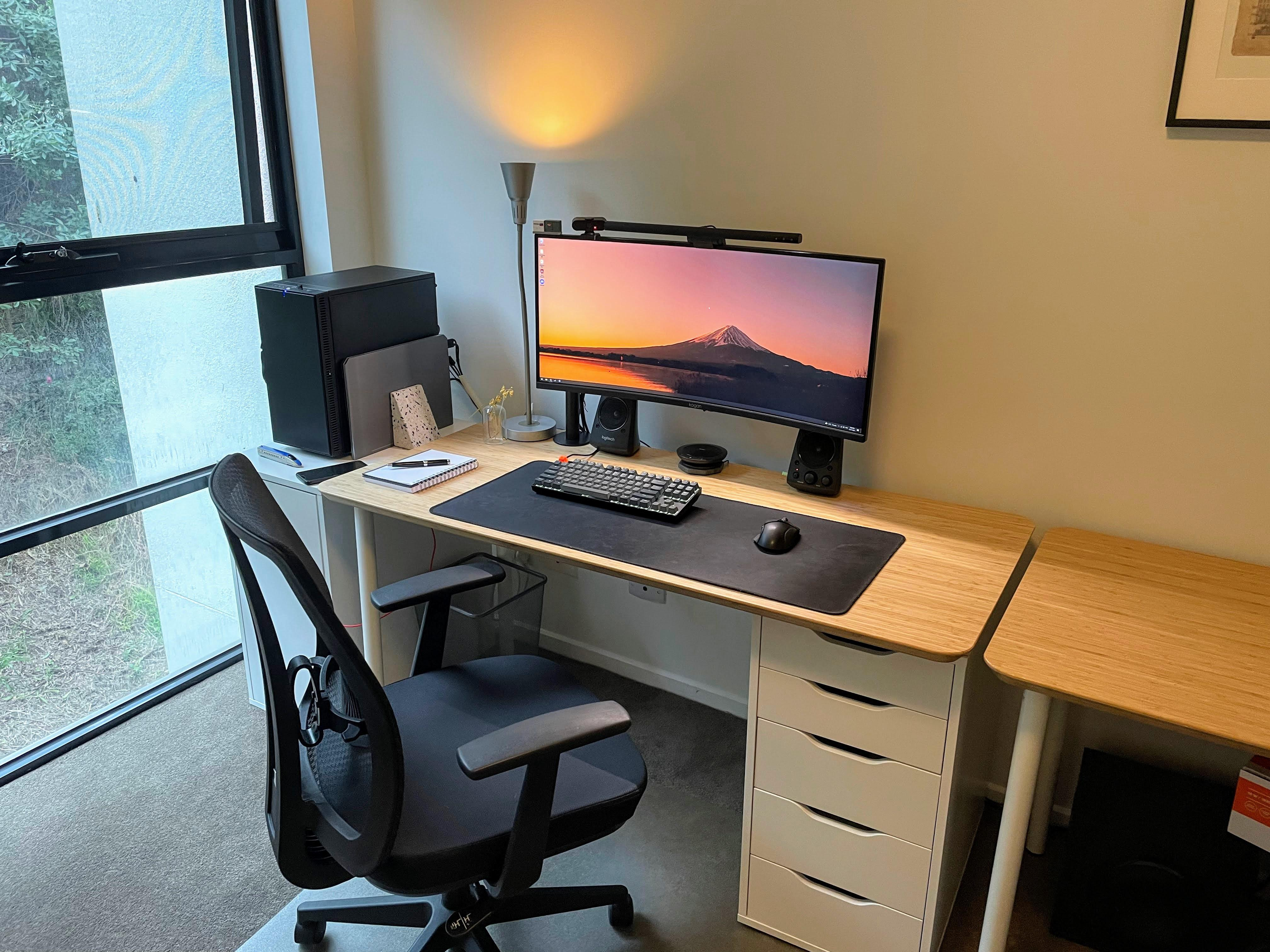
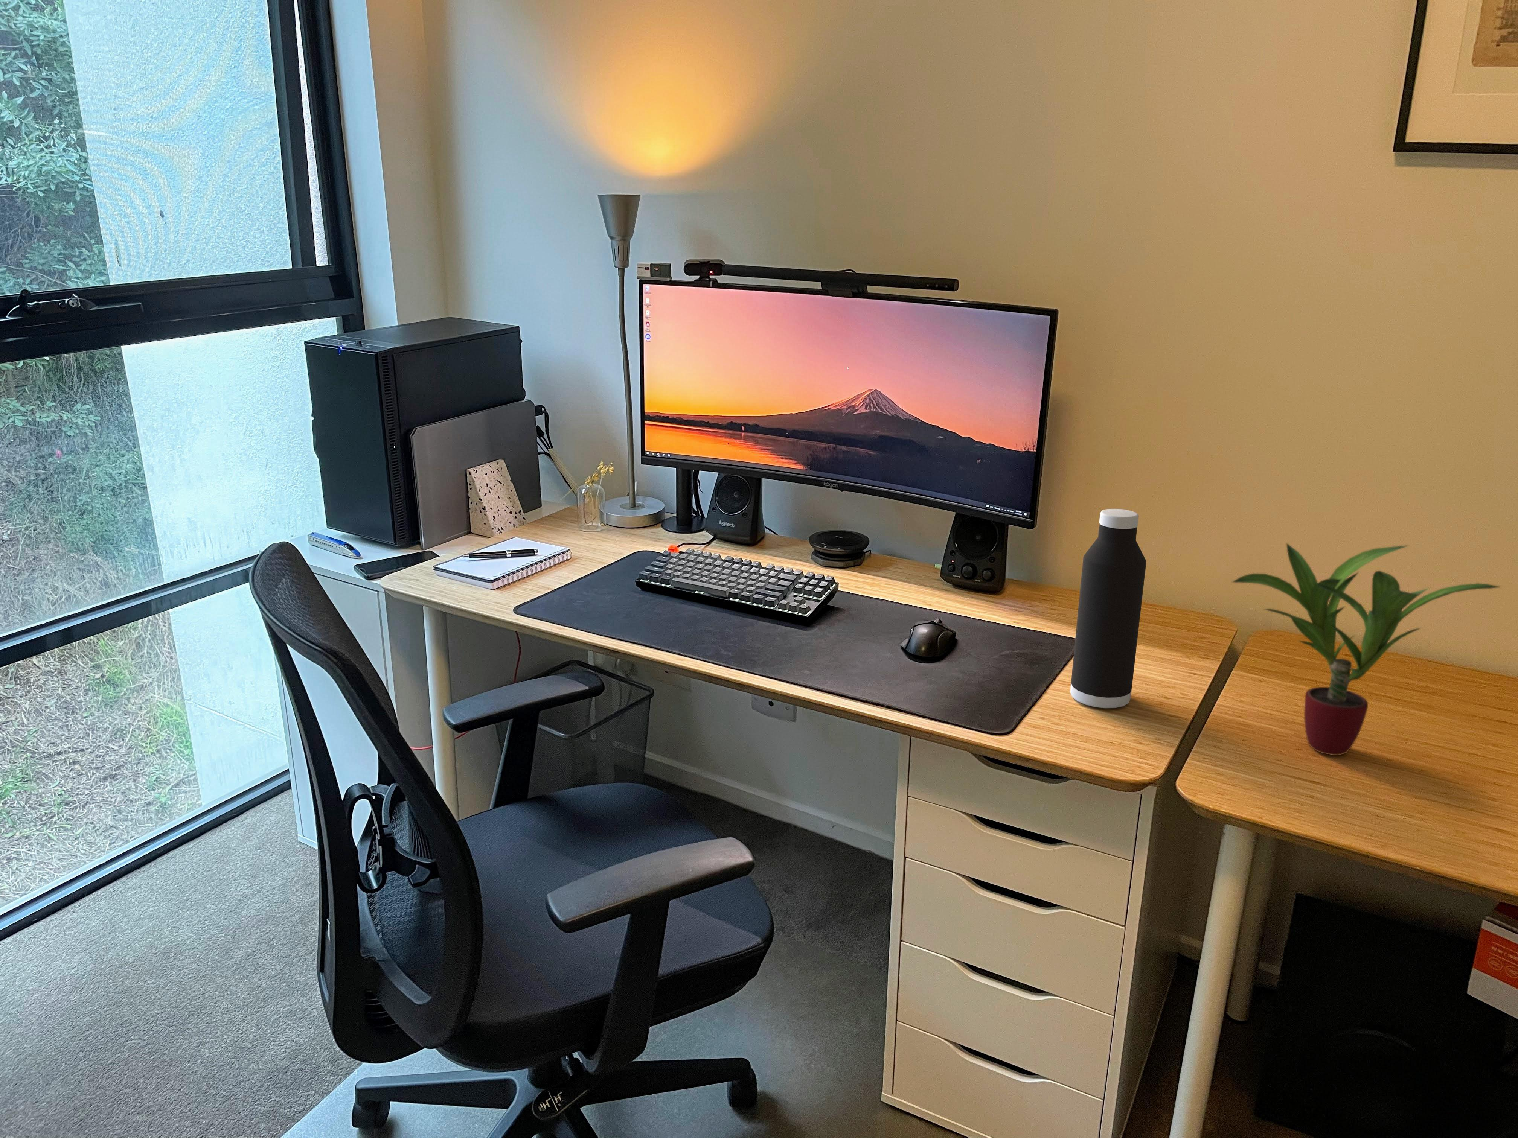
+ water bottle (1109, 607)
+ potted plant (1346, 660)
